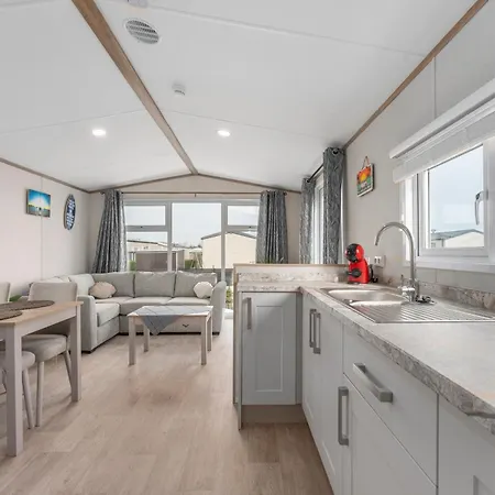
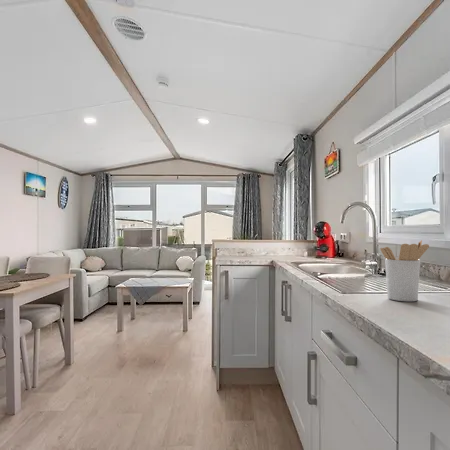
+ utensil holder (406, 270)
